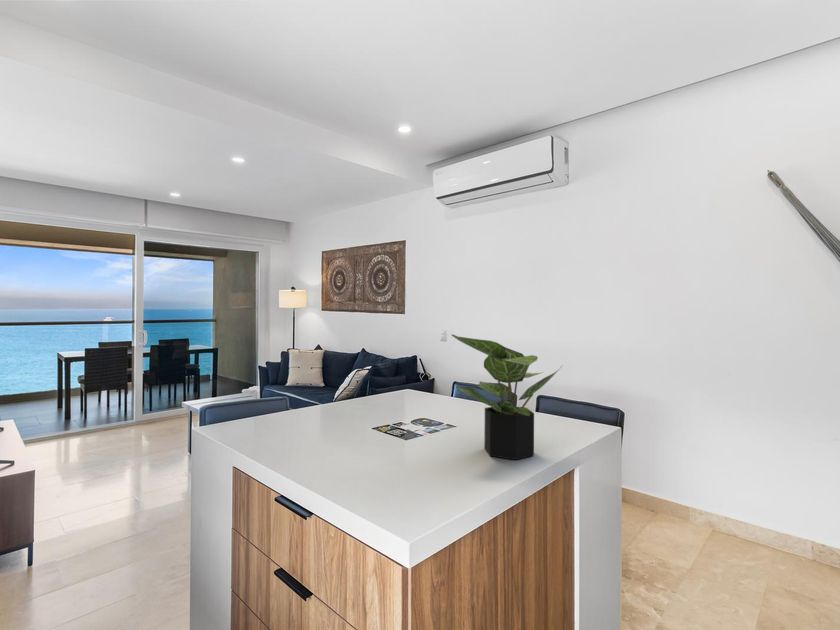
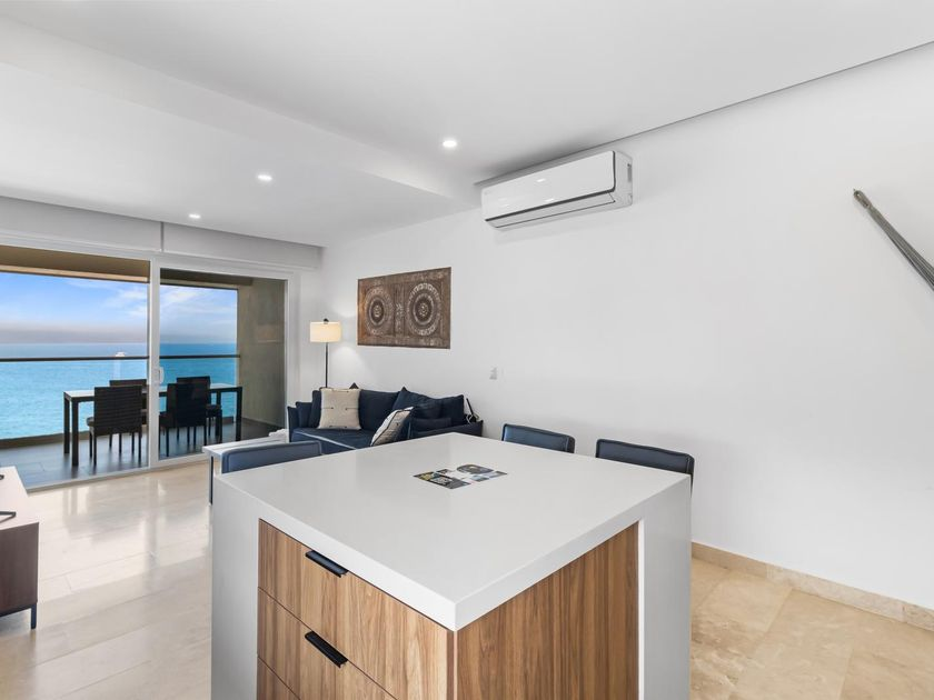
- potted plant (499, 391)
